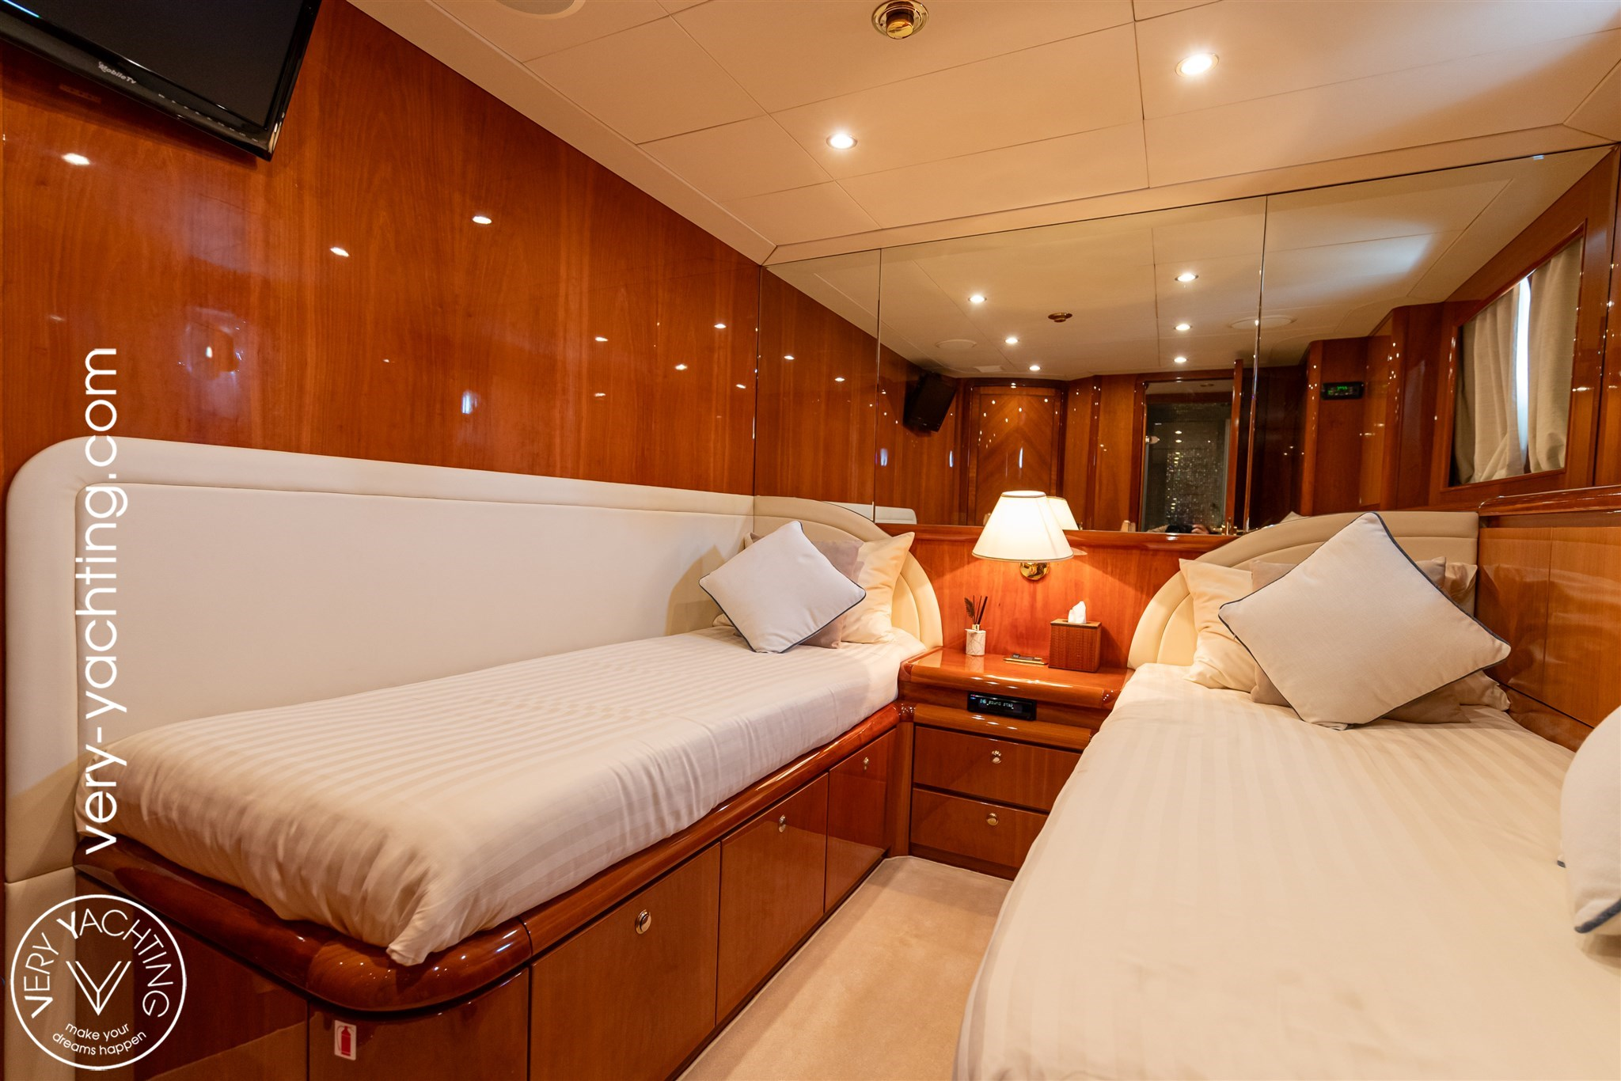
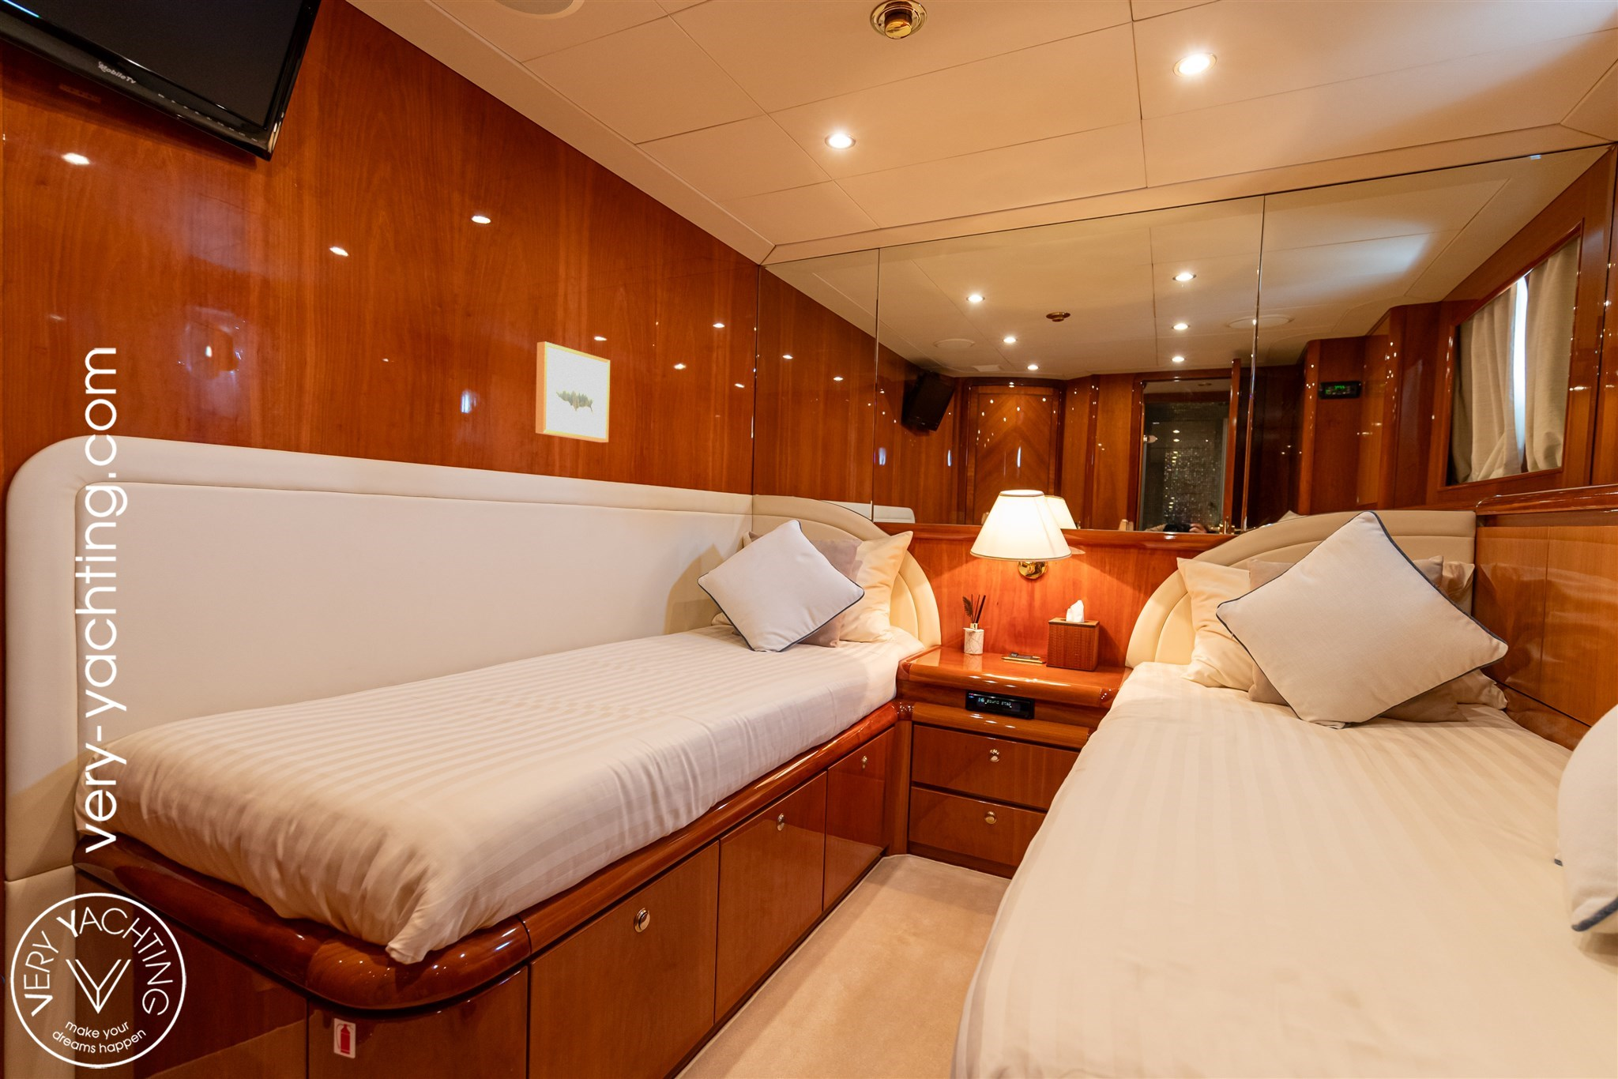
+ wall art (574, 394)
